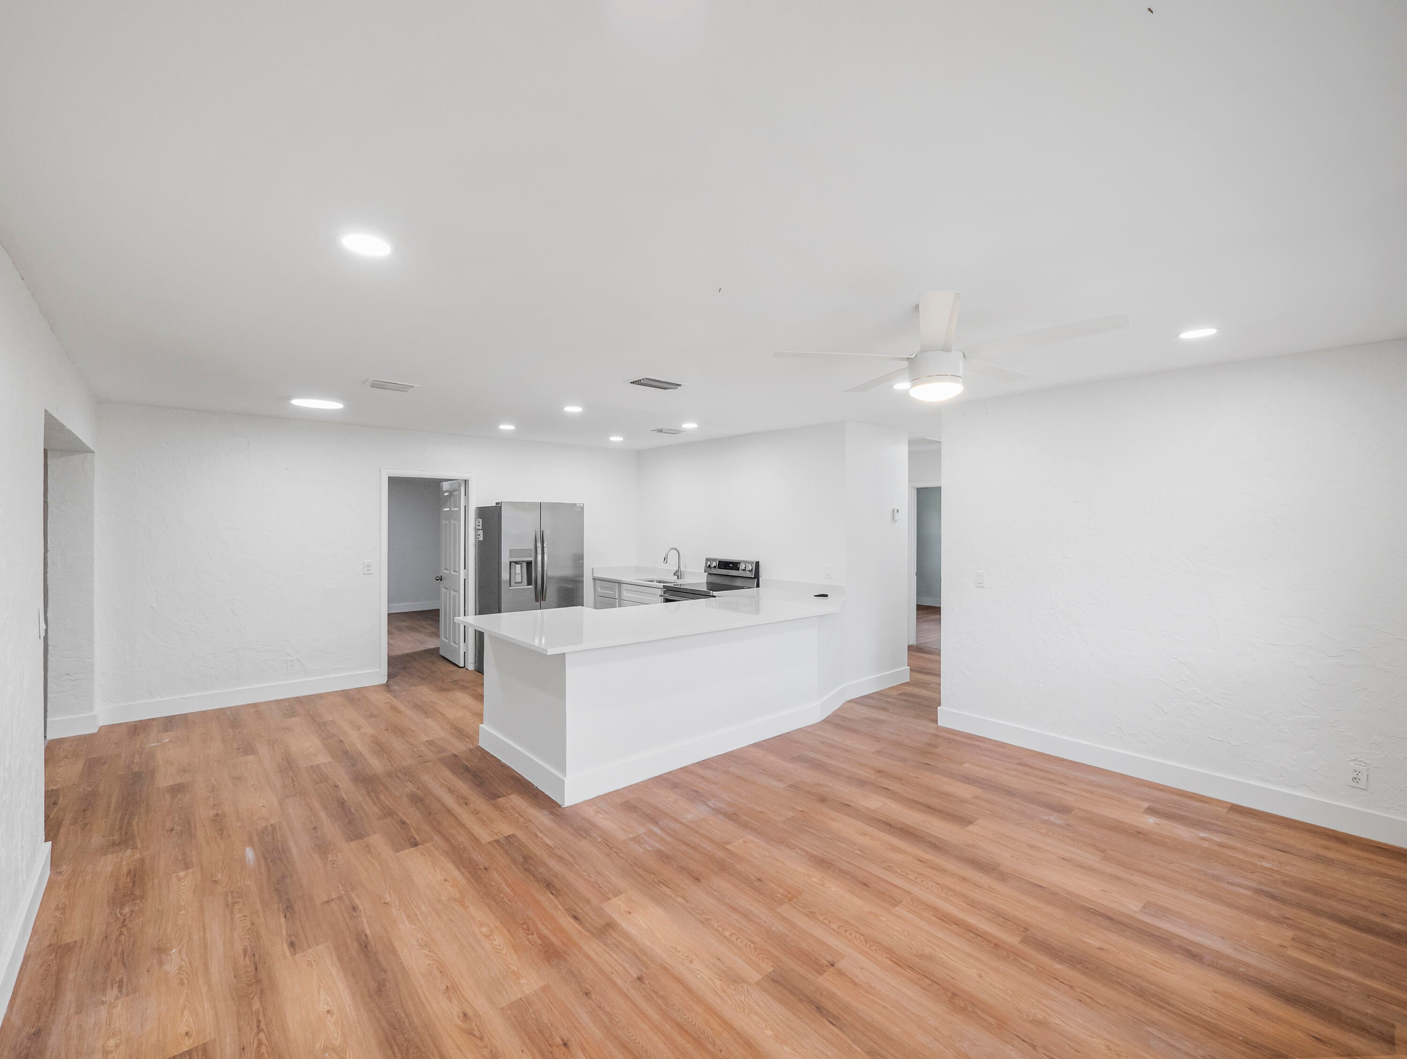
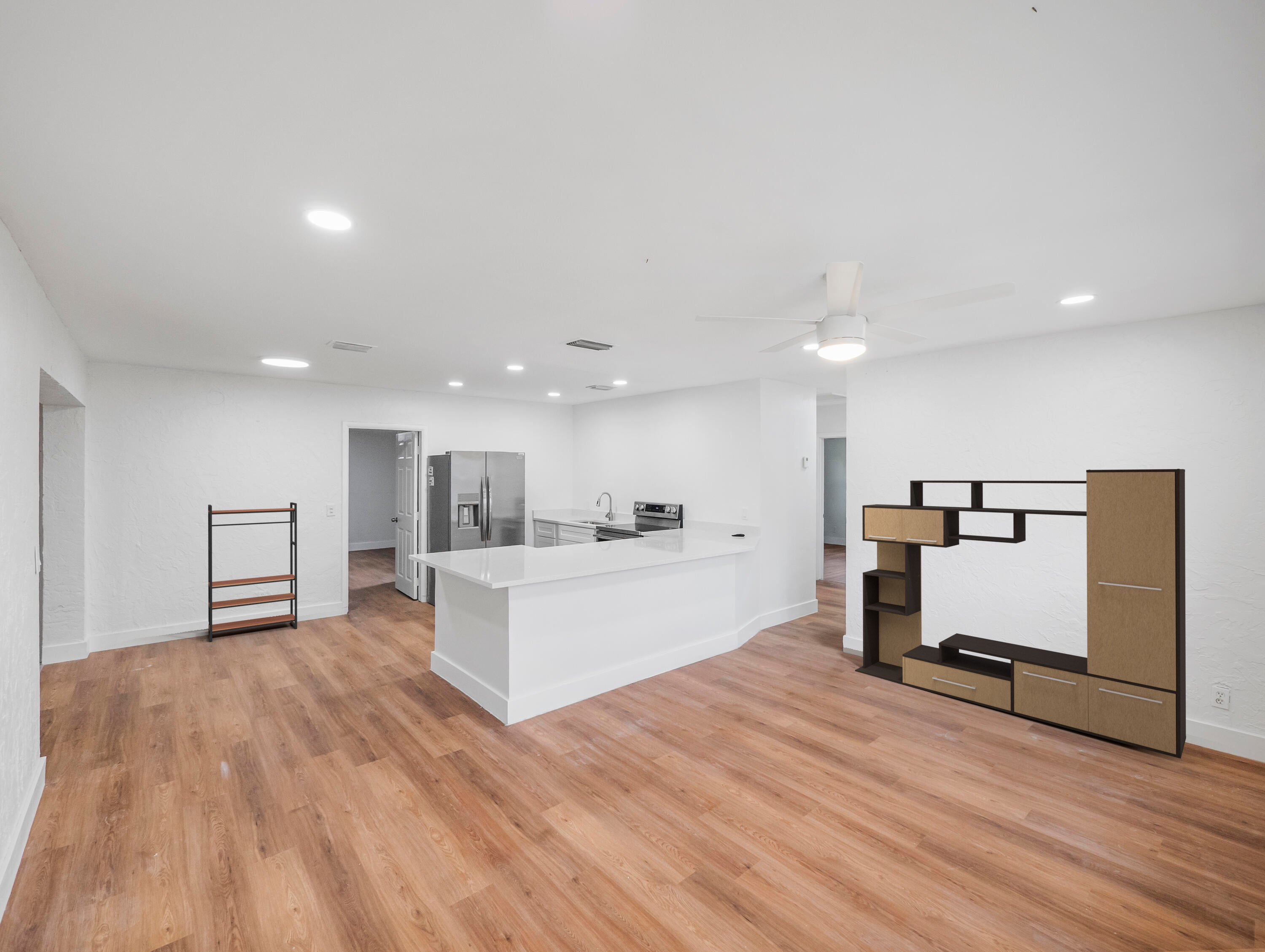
+ bookshelf (254, 578)
+ media console (996, 542)
